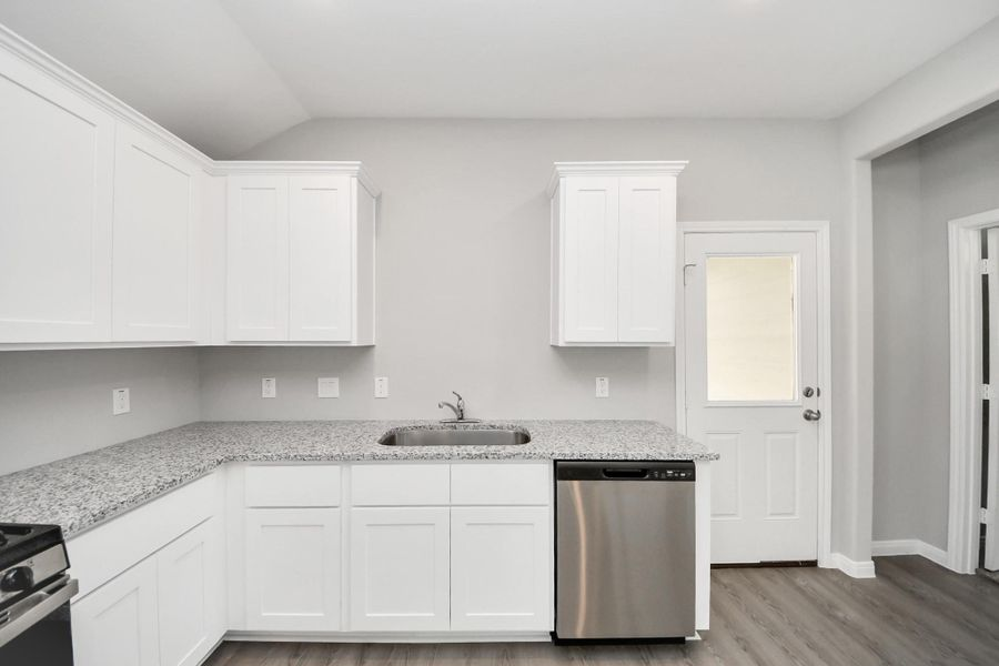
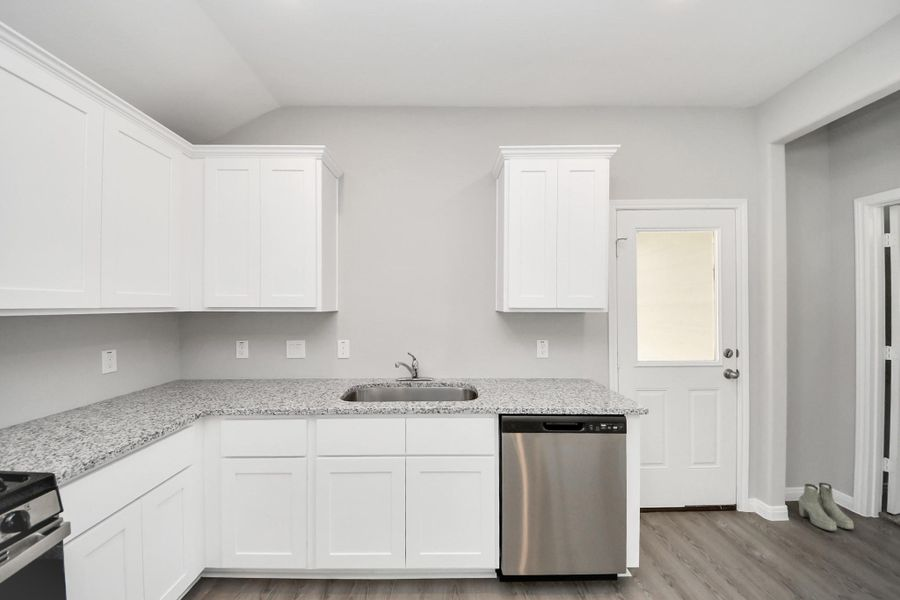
+ boots (824, 504)
